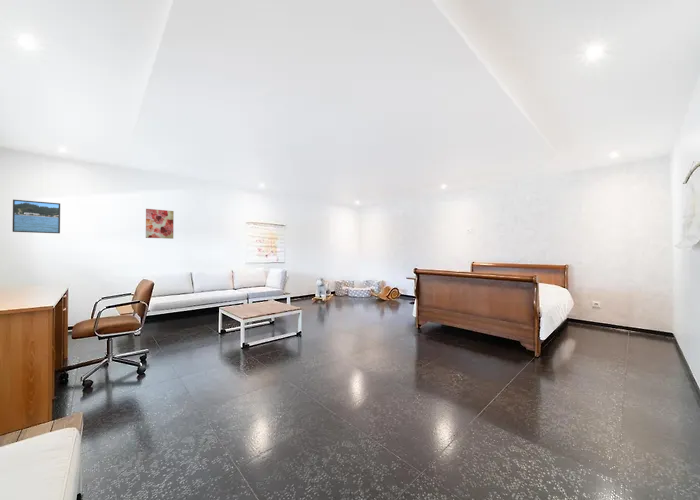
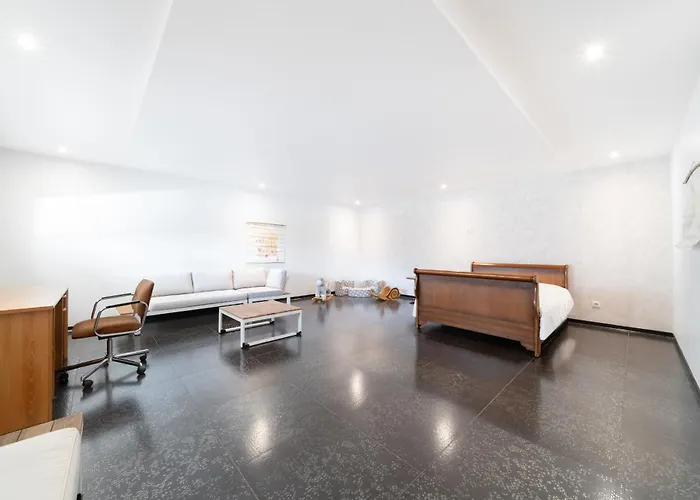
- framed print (37, 217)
- wall art (159, 224)
